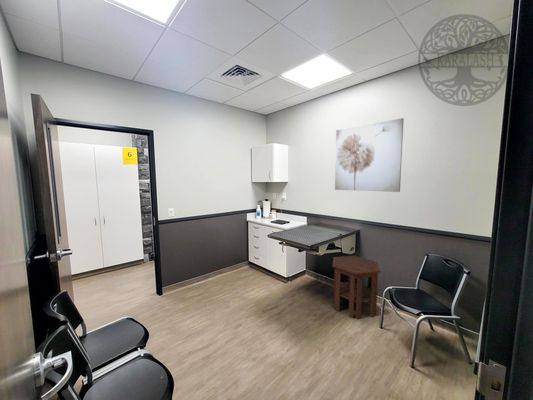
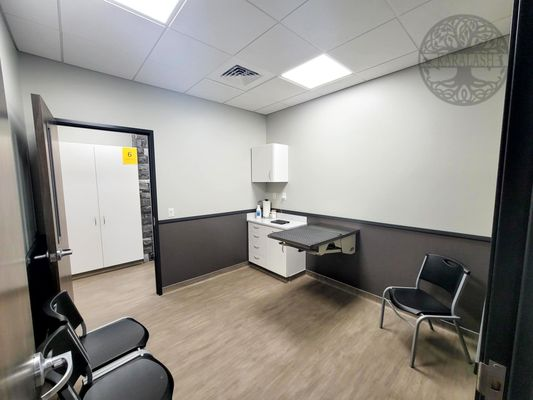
- side table (354, 285)
- wall art (365, 158)
